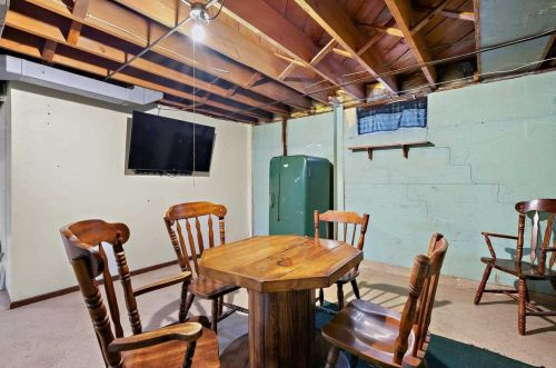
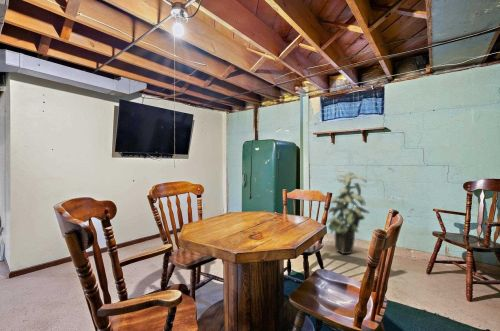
+ indoor plant (344, 210)
